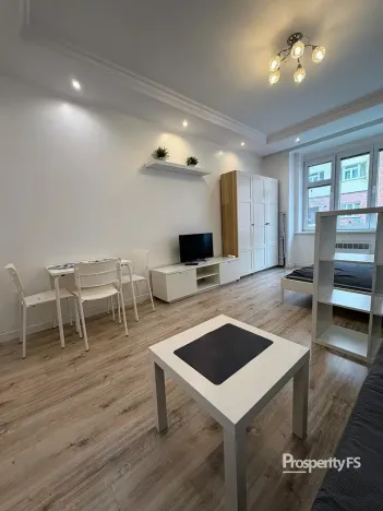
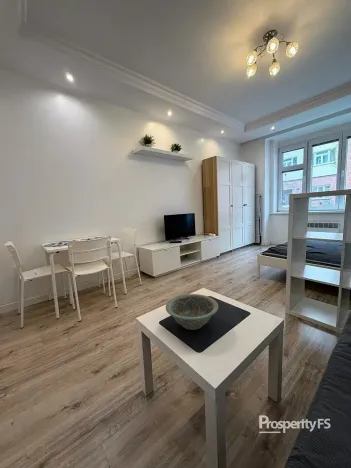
+ decorative bowl (192, 314)
